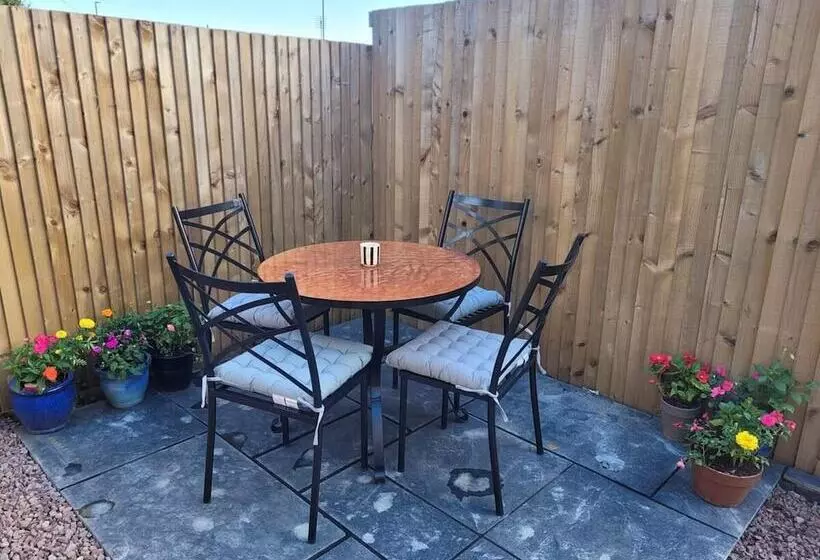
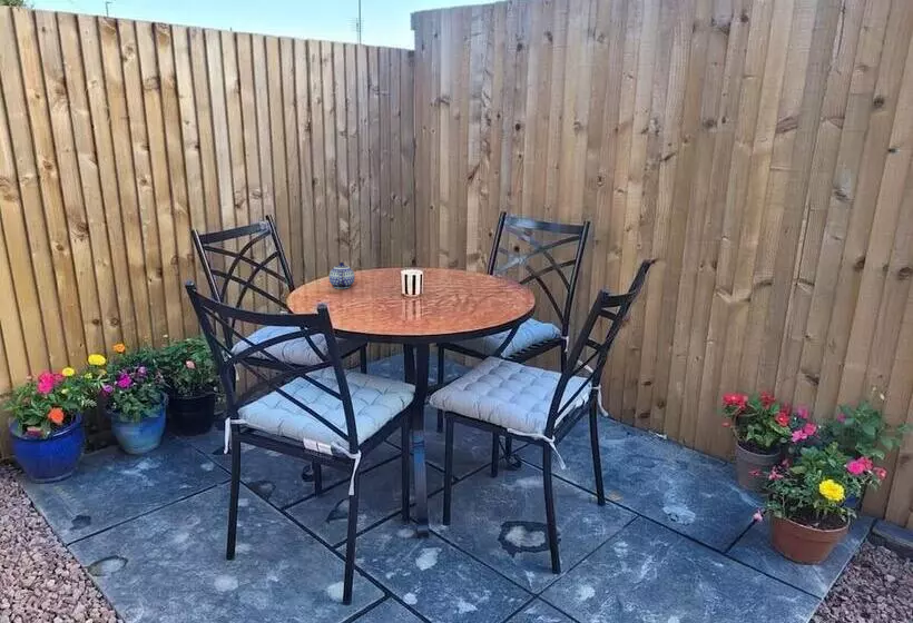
+ teapot (342, 274)
